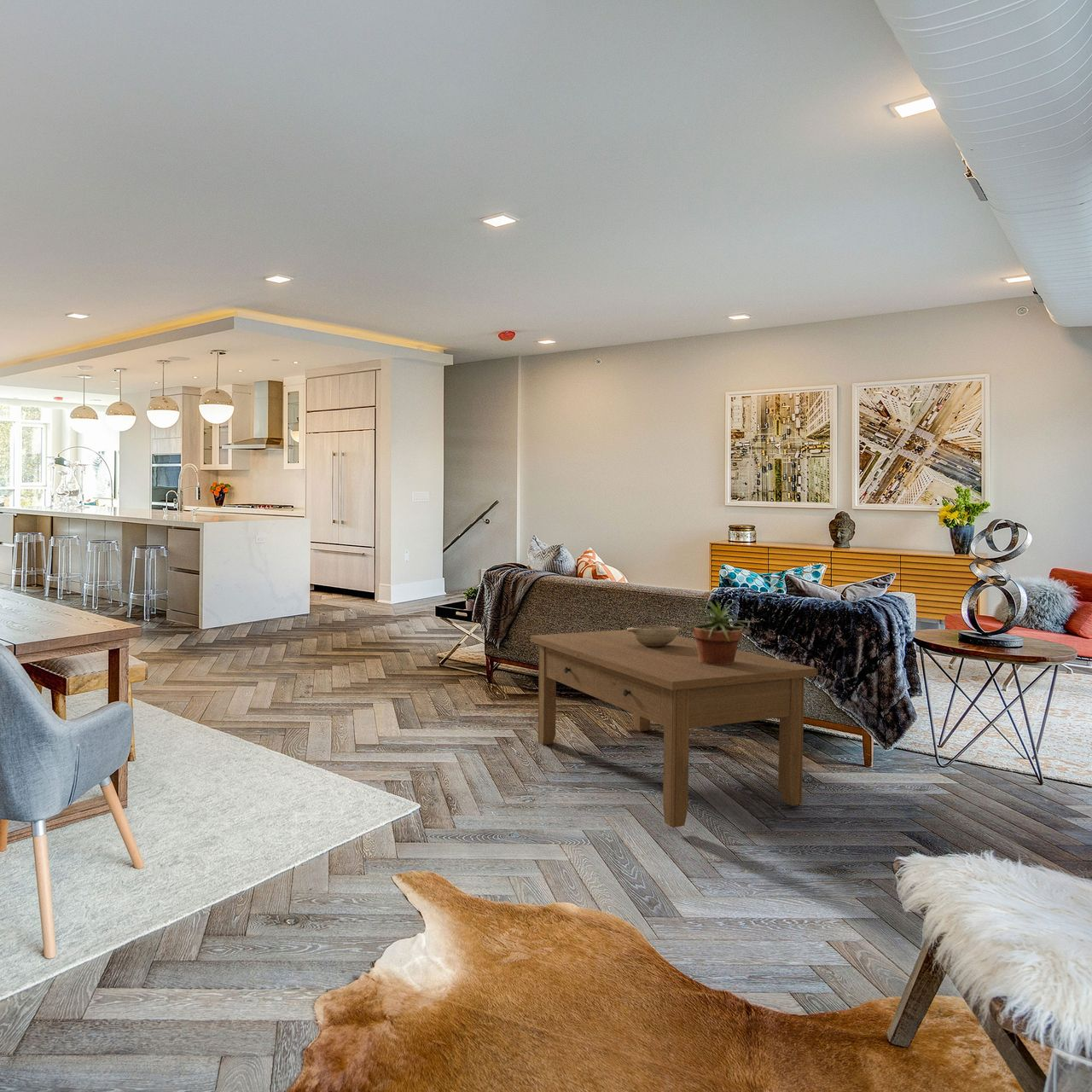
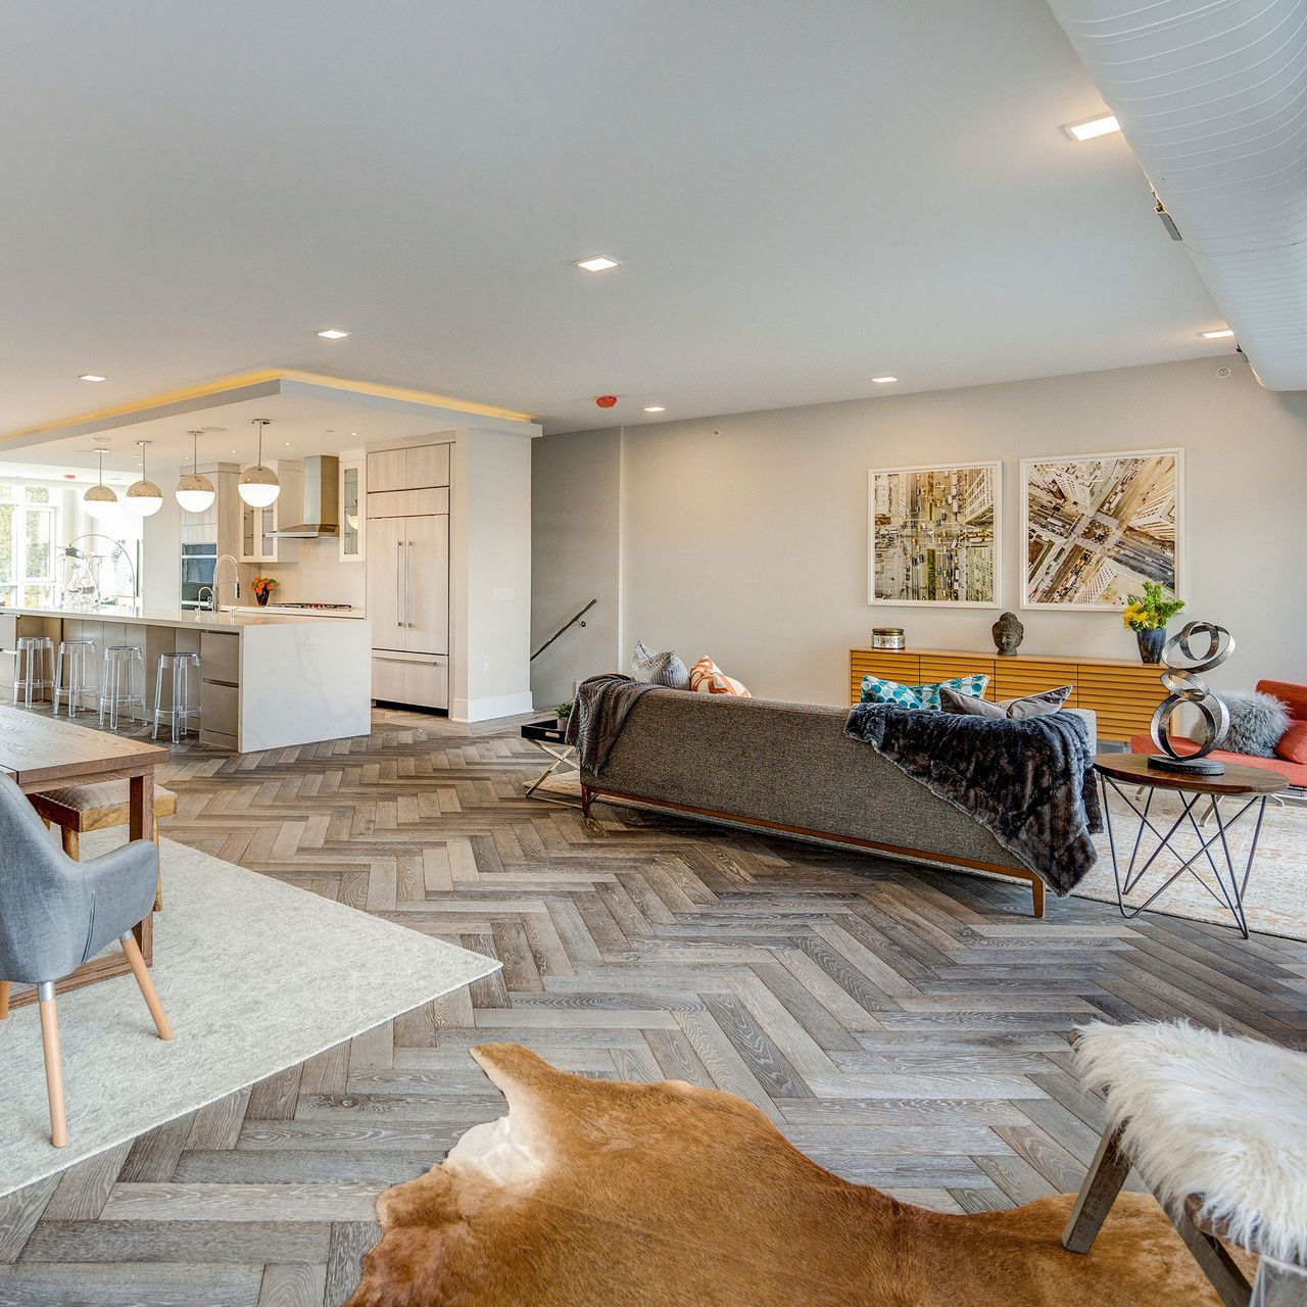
- coffee table (656, 711)
- decorative bowl (654, 635)
- potted plant (717, 630)
